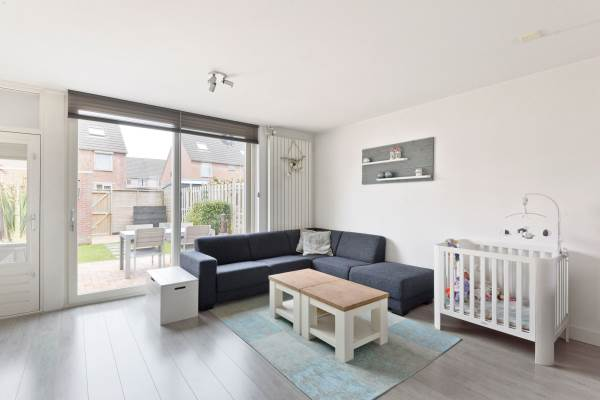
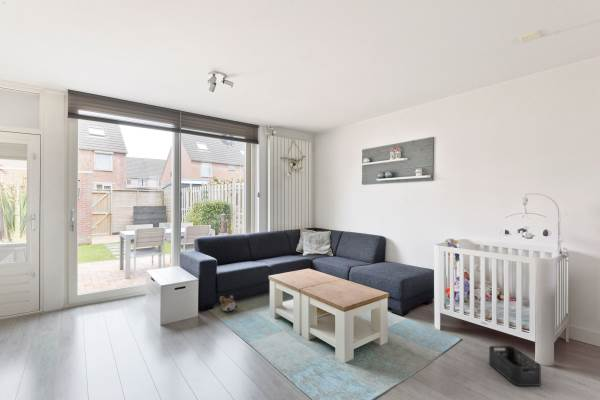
+ storage bin (513, 364)
+ plush toy (226, 302)
